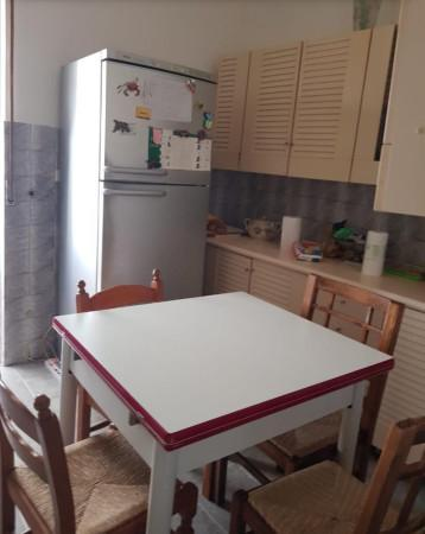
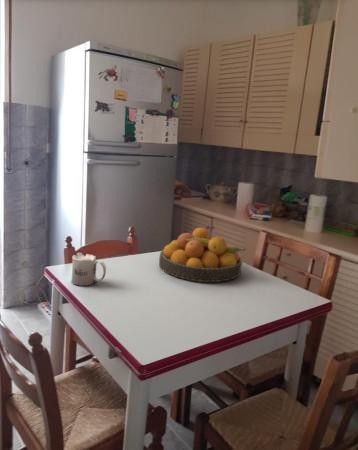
+ fruit bowl (201, 250)
+ mug (87, 269)
